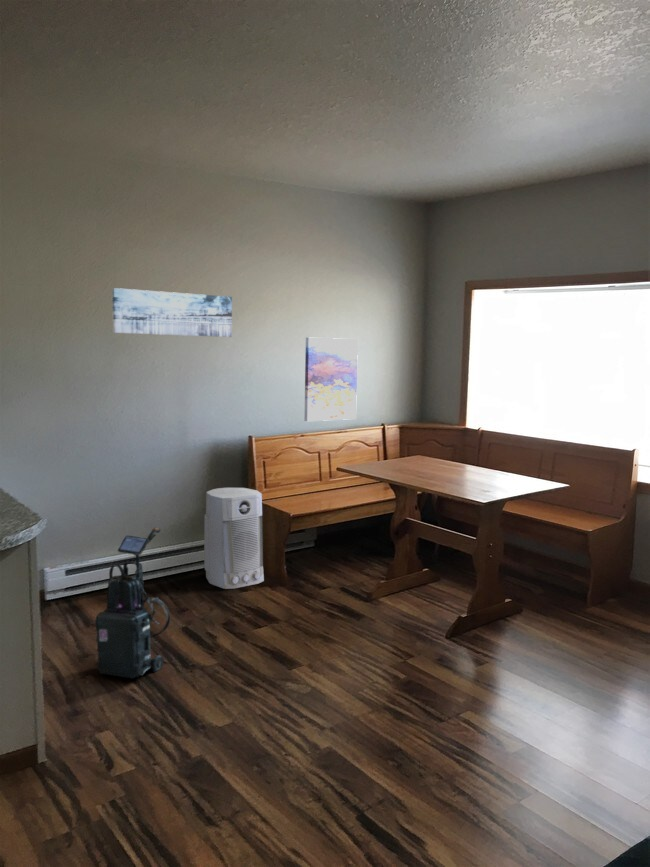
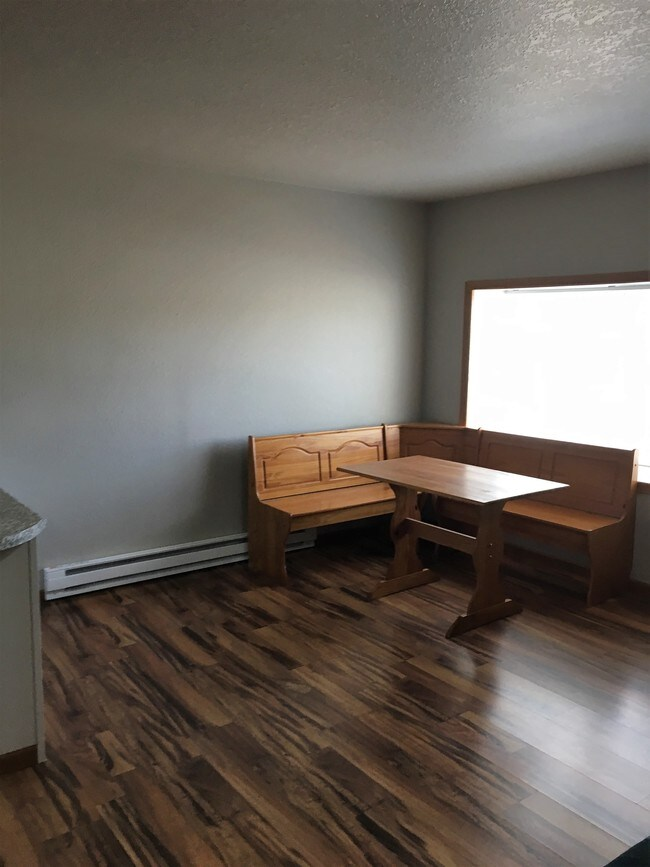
- wall art (175, 313)
- air purifier (232, 535)
- vacuum cleaner (131, 600)
- wall art (331, 379)
